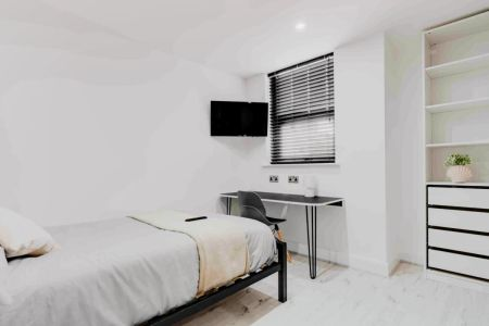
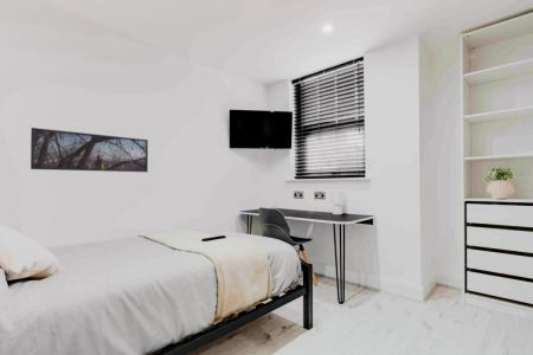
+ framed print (96, 153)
